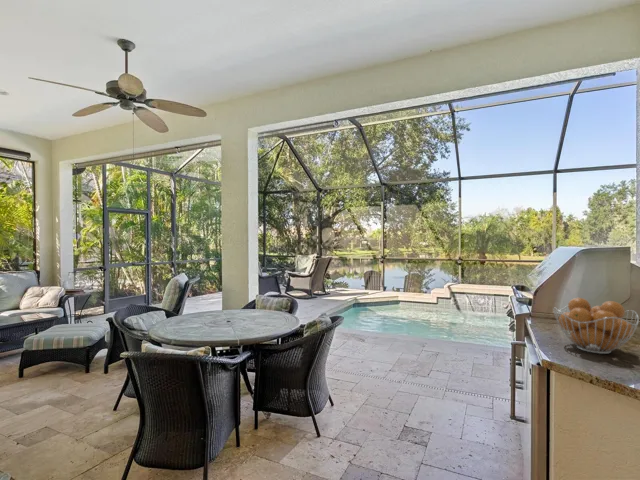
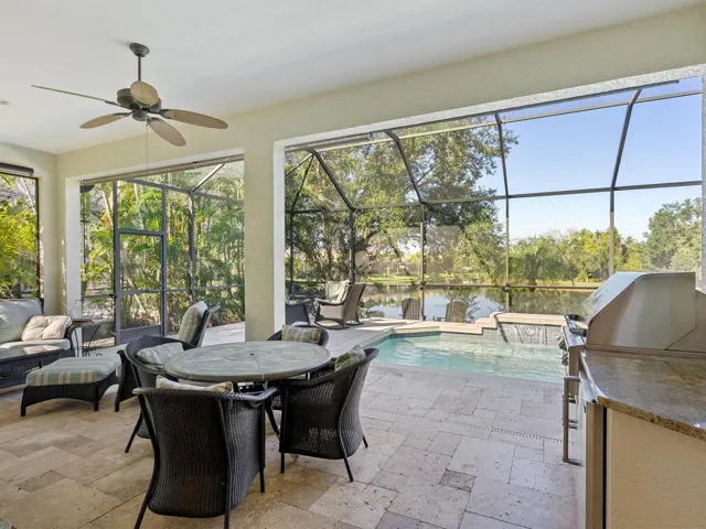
- fruit basket (593, 324)
